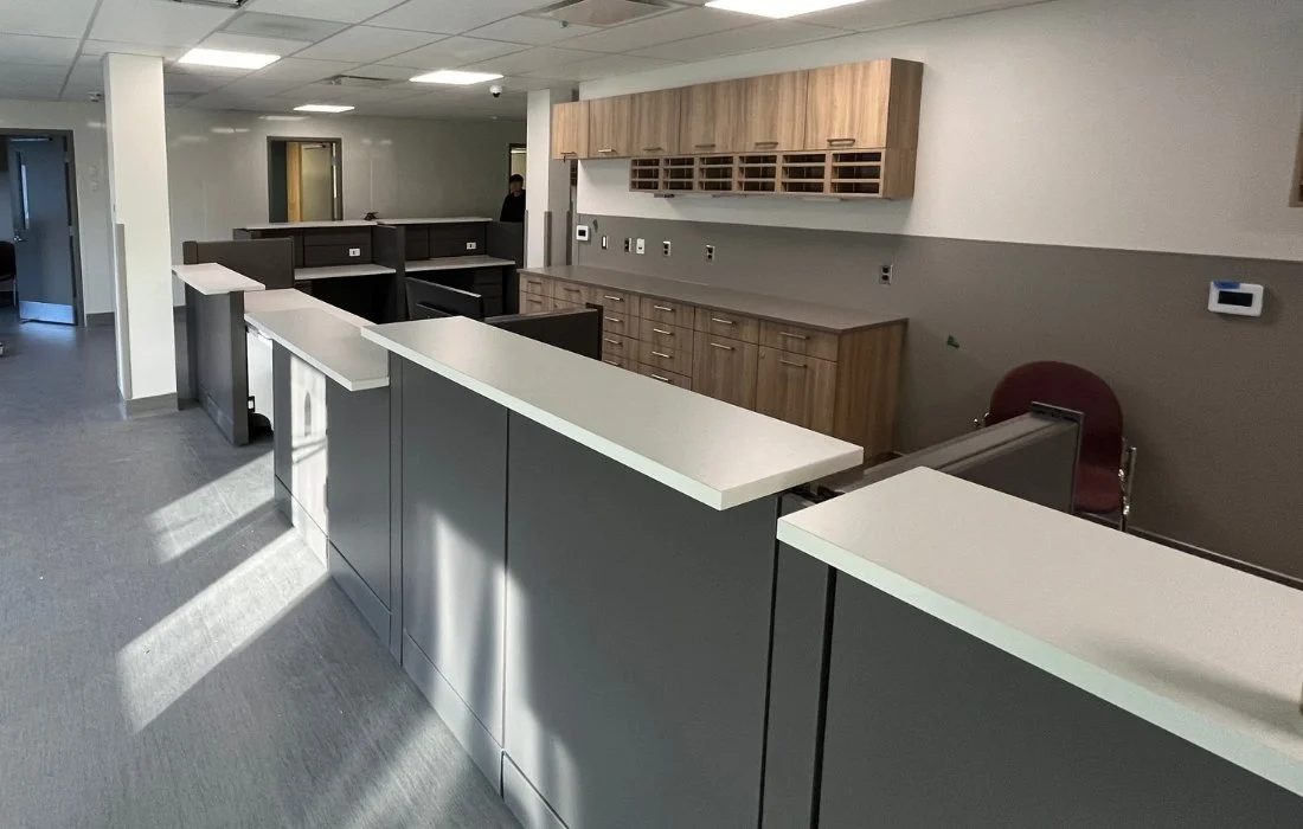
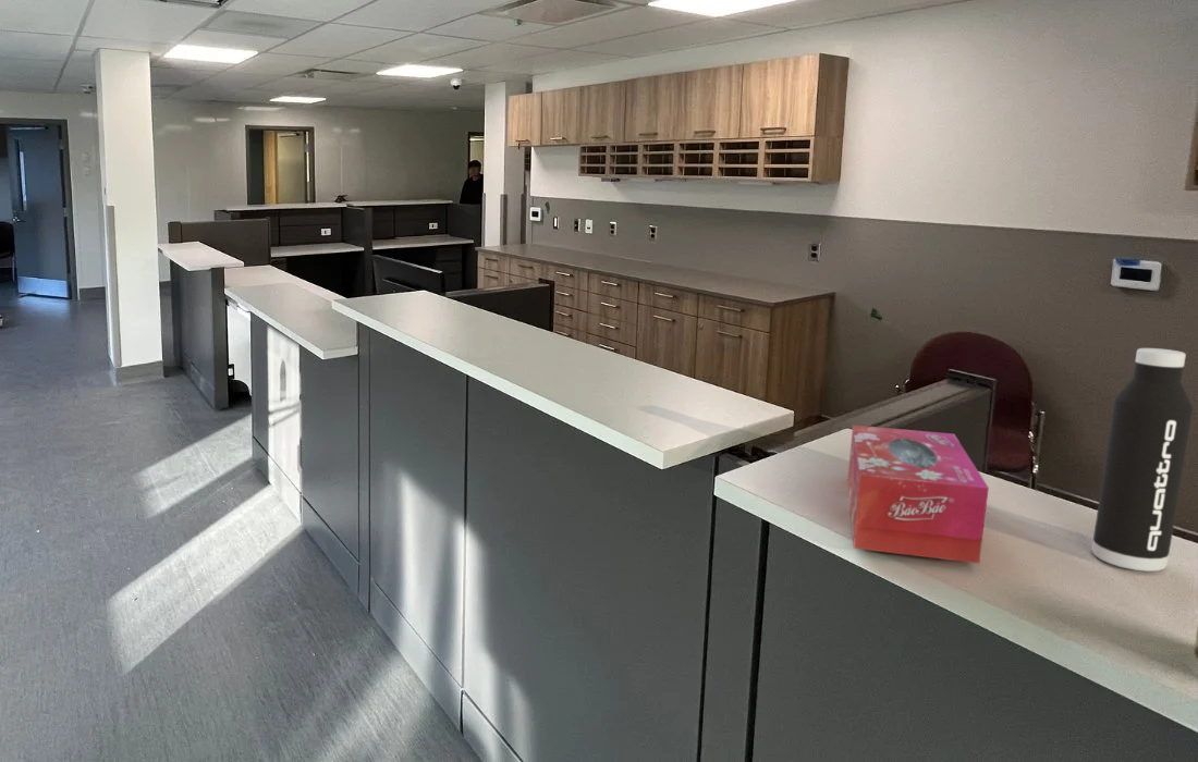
+ tissue box (908, 486)
+ water bottle (1145, 457)
